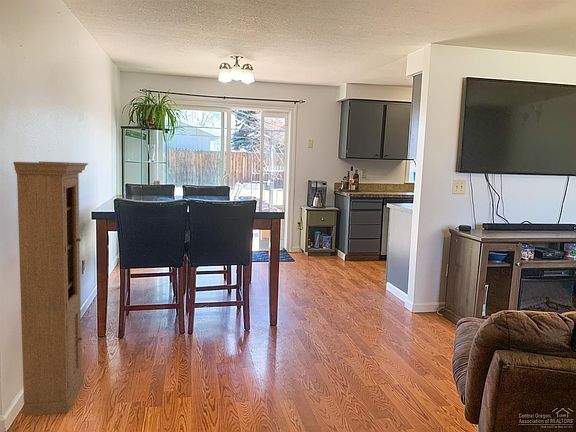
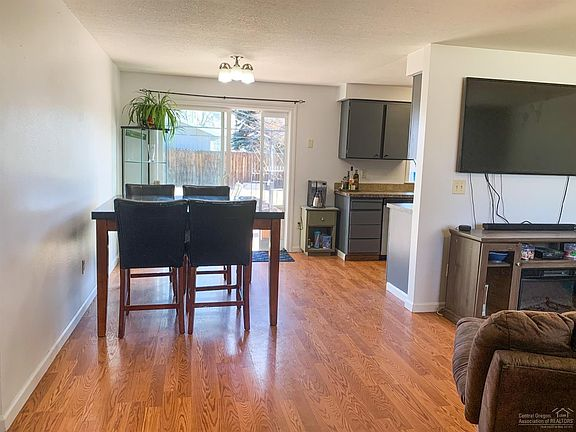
- cabinet (56, 283)
